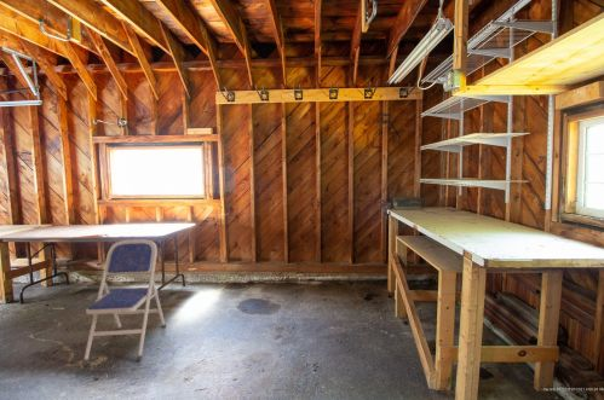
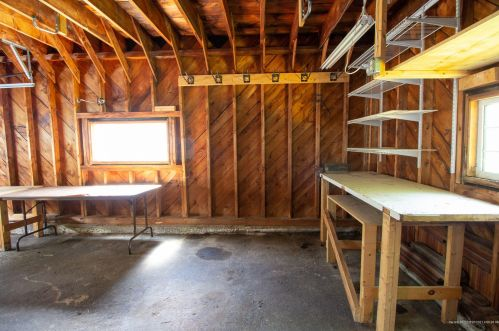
- folding chair (125, 295)
